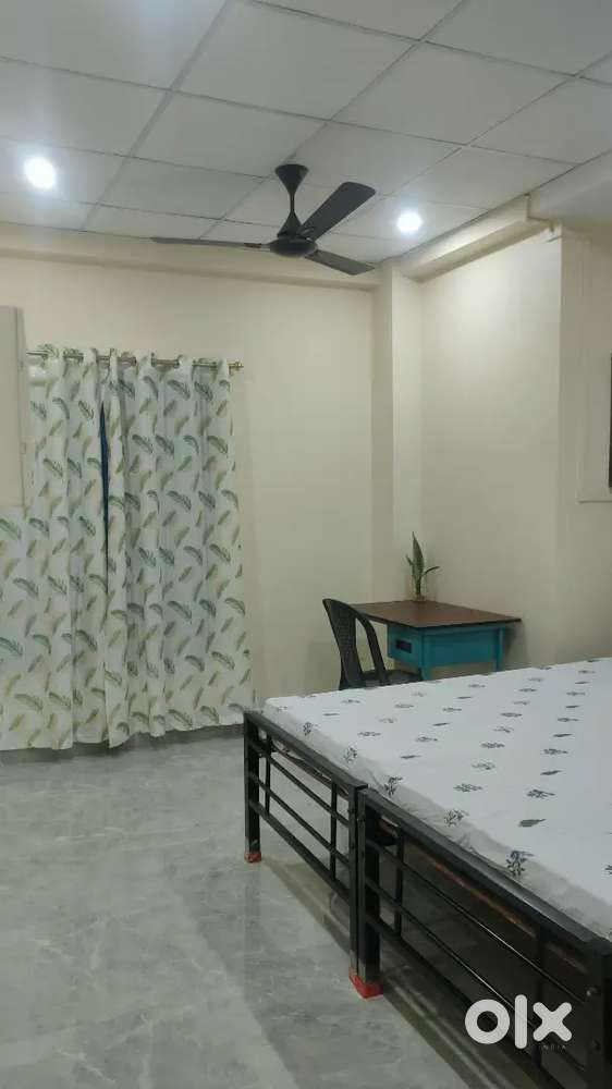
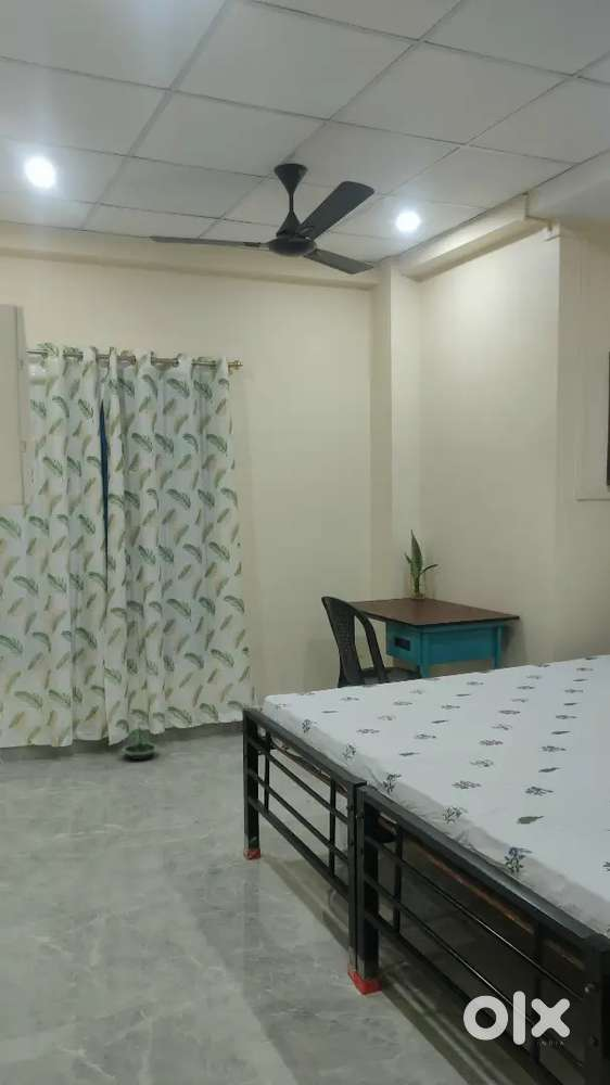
+ terrarium (139, 728)
